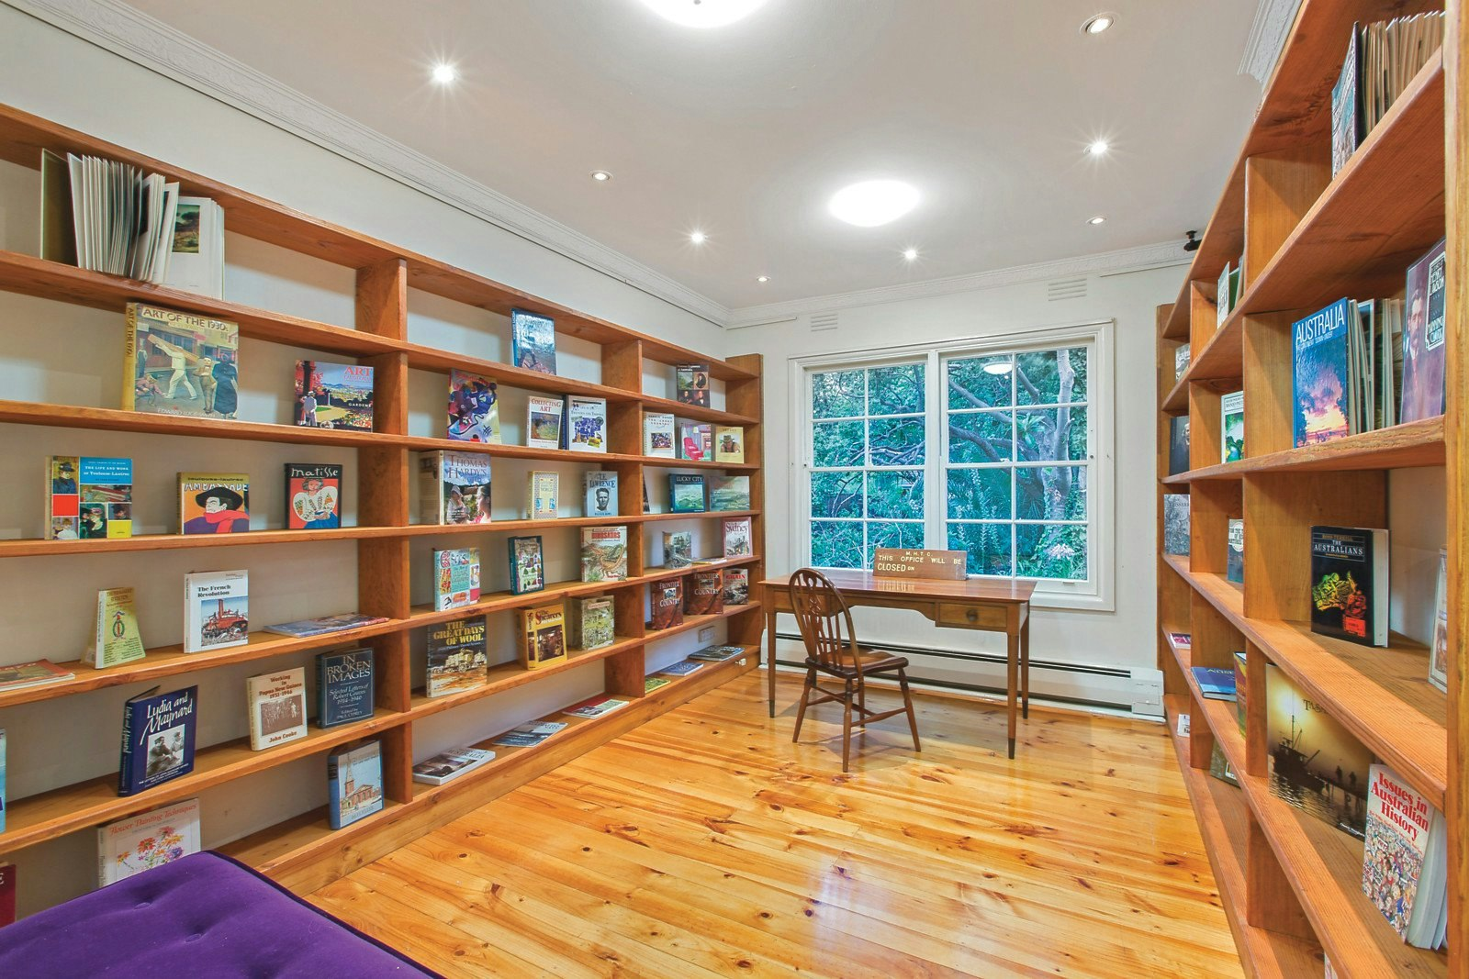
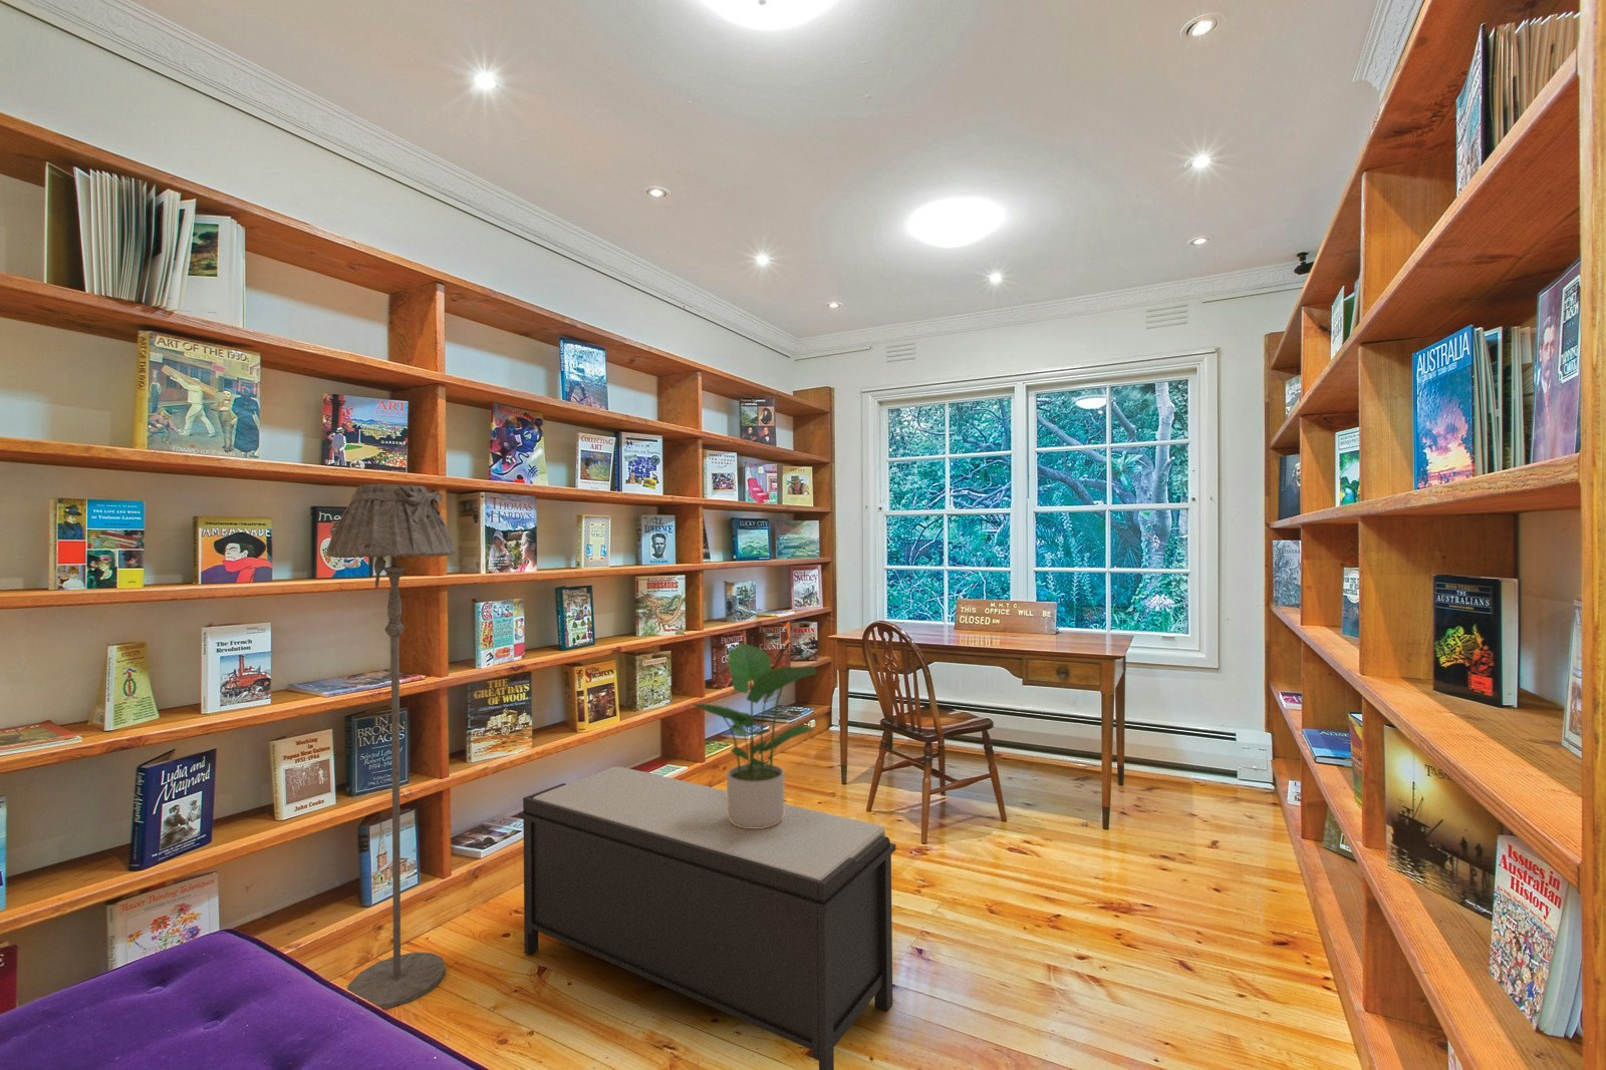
+ potted plant (750, 736)
+ floor lamp (394, 733)
+ bench (695, 893)
